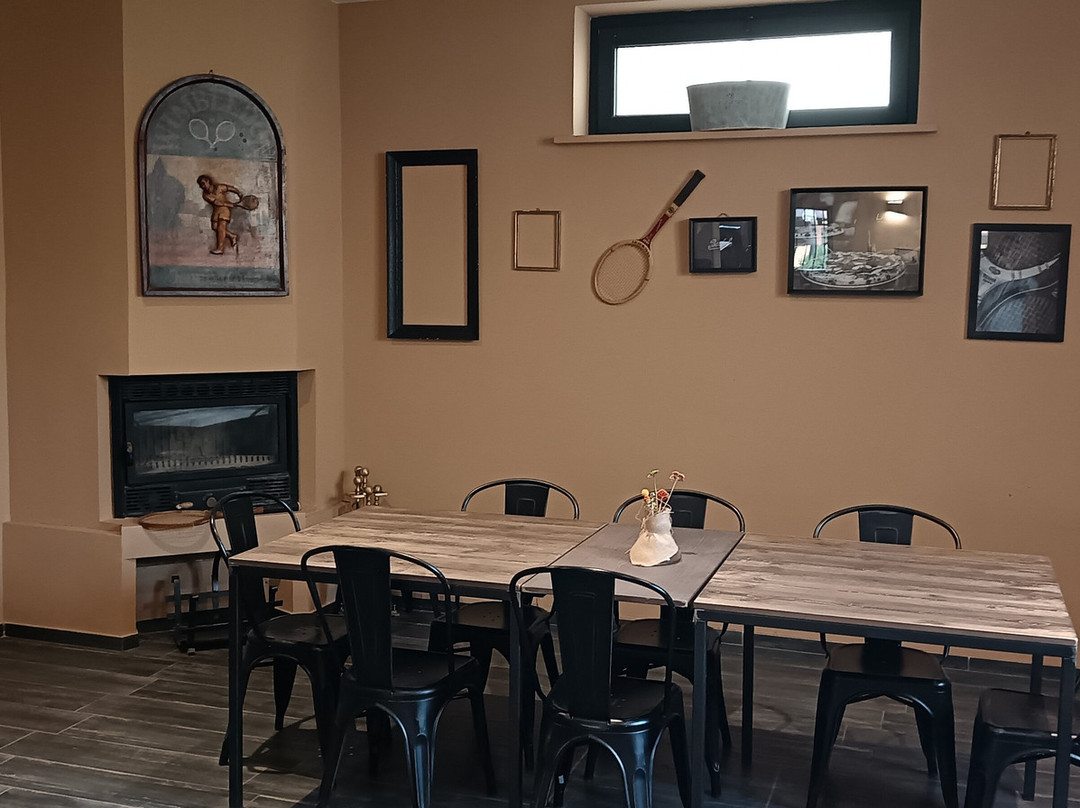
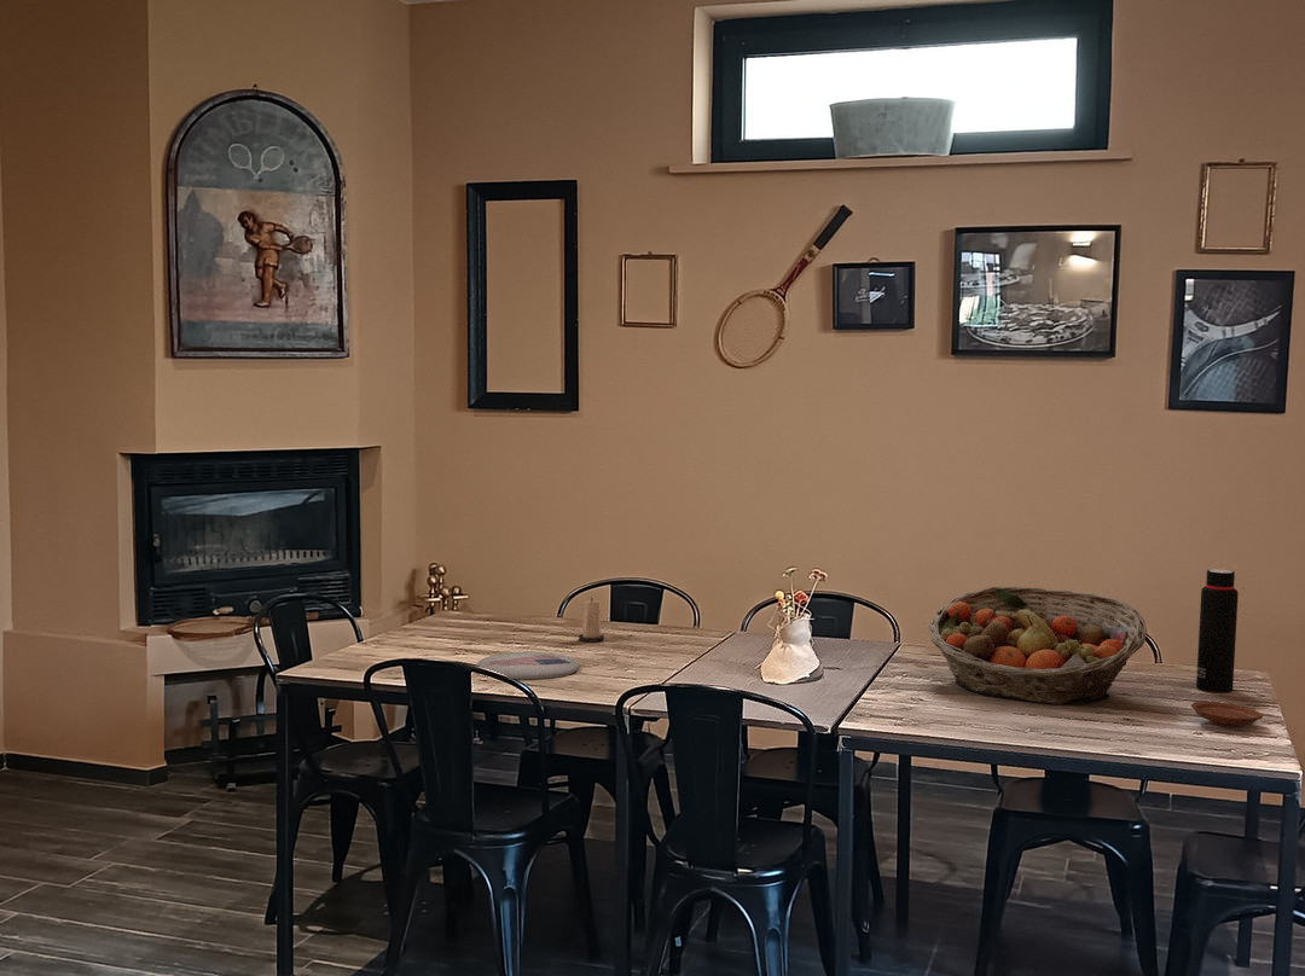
+ fruit basket (1034, 643)
+ plate (1225, 715)
+ water bottle (1216, 629)
+ candle (591, 617)
+ plate (527, 663)
